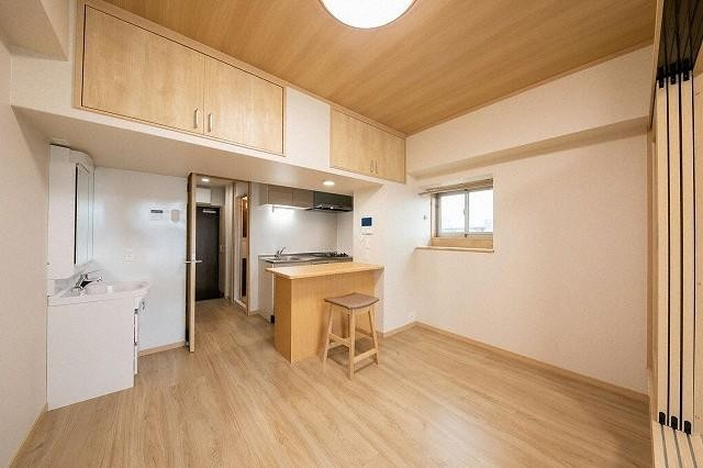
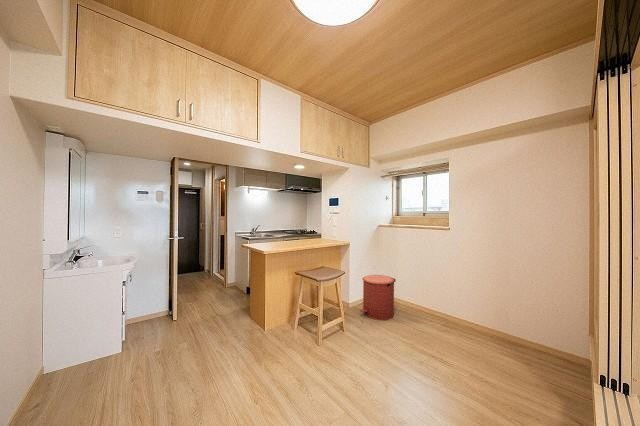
+ trash can (378, 295)
